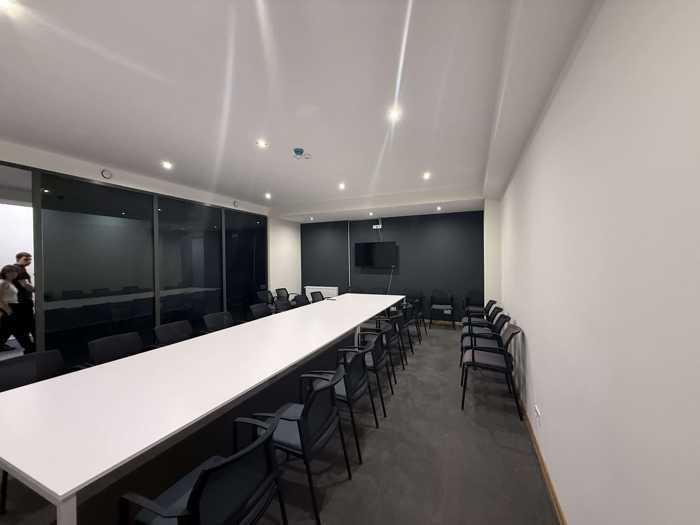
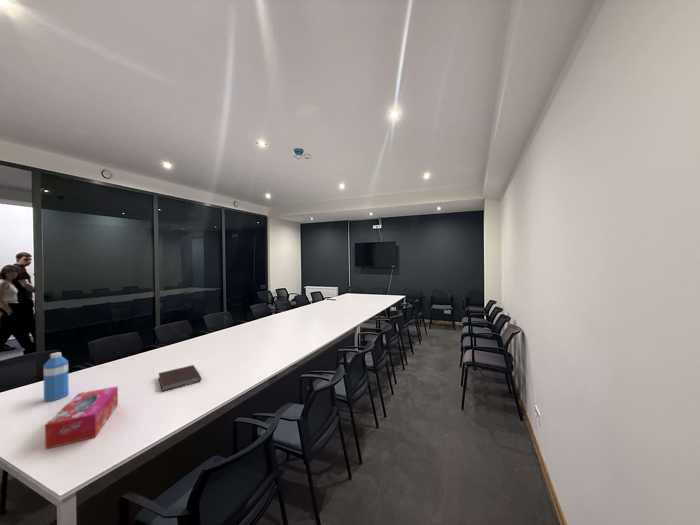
+ tissue box (86, 413)
+ notebook (179, 376)
+ water bottle (56, 375)
